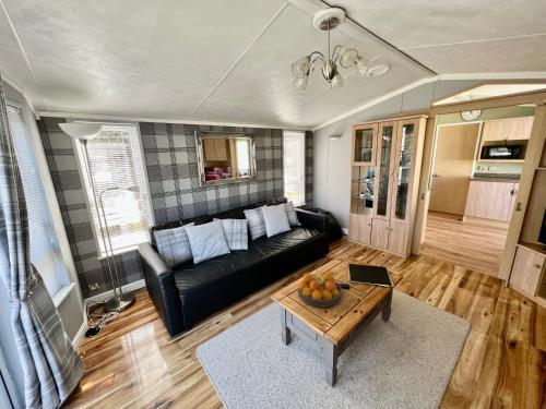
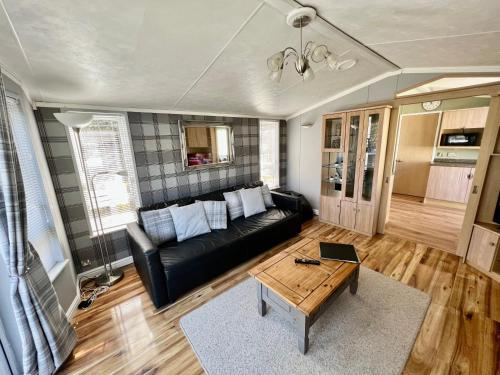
- fruit bowl (319, 285)
